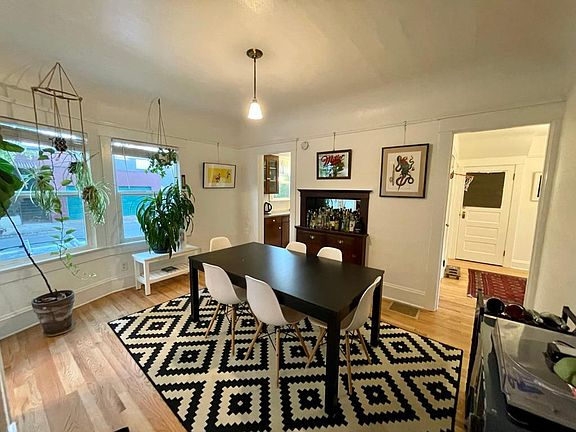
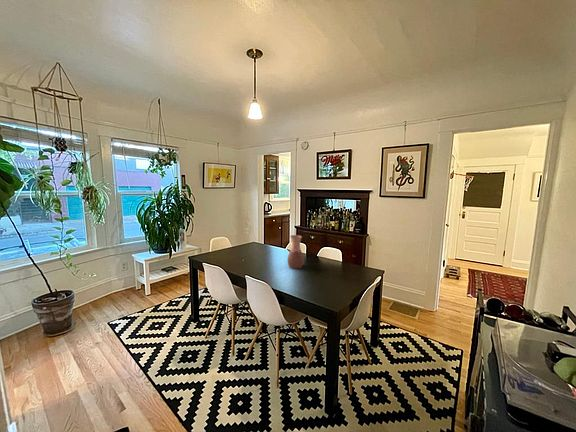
+ vase (295, 251)
